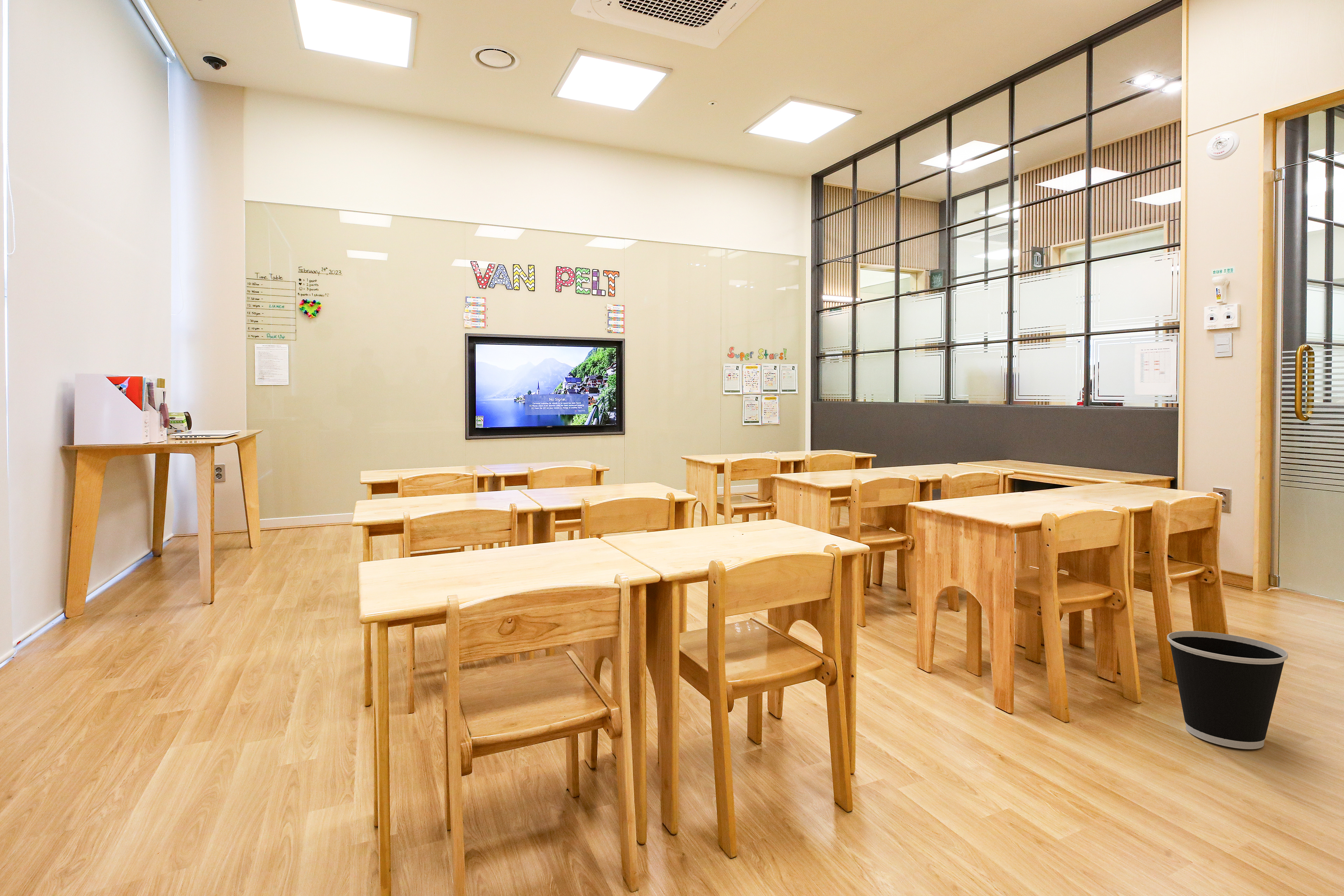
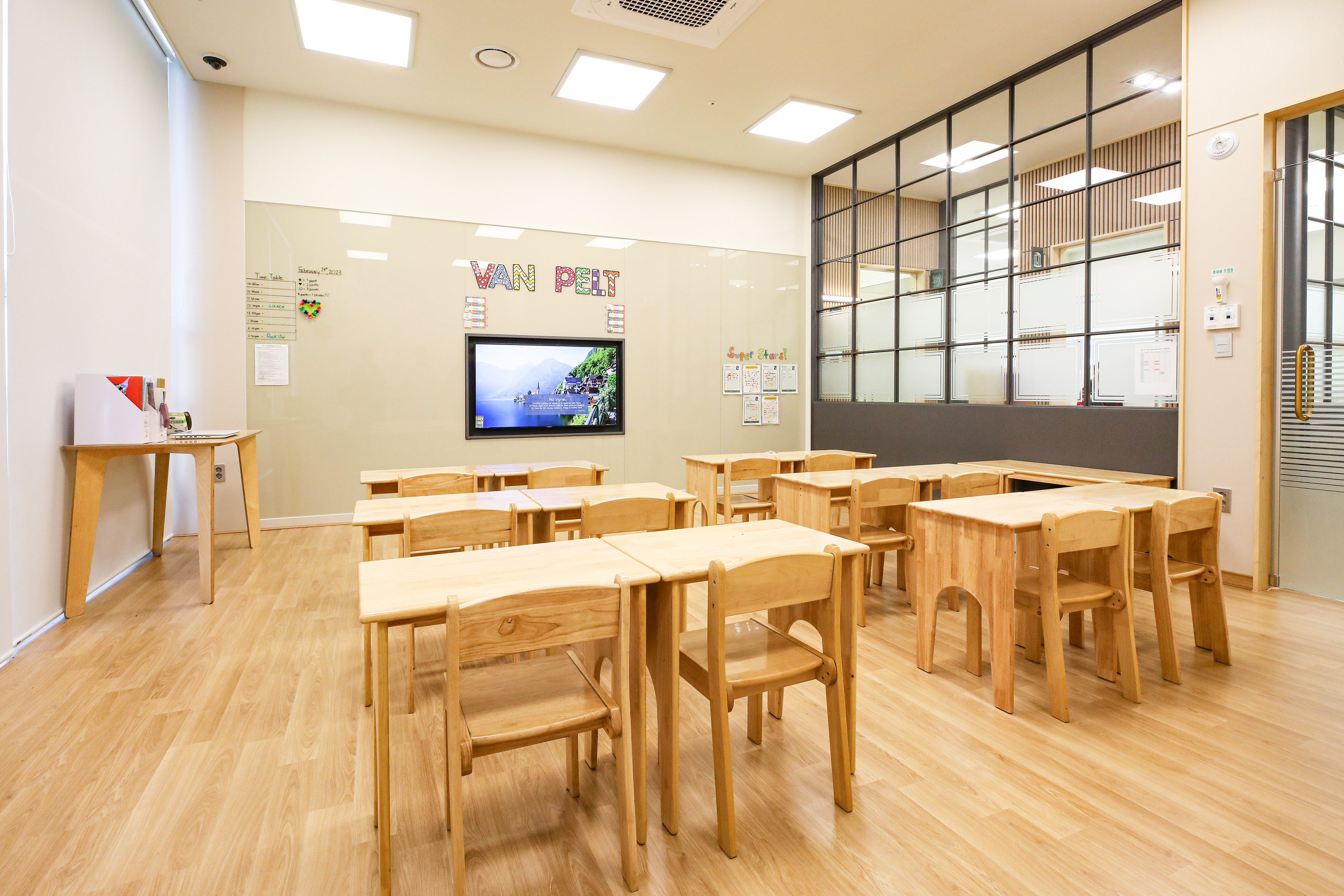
- wastebasket (1224, 690)
